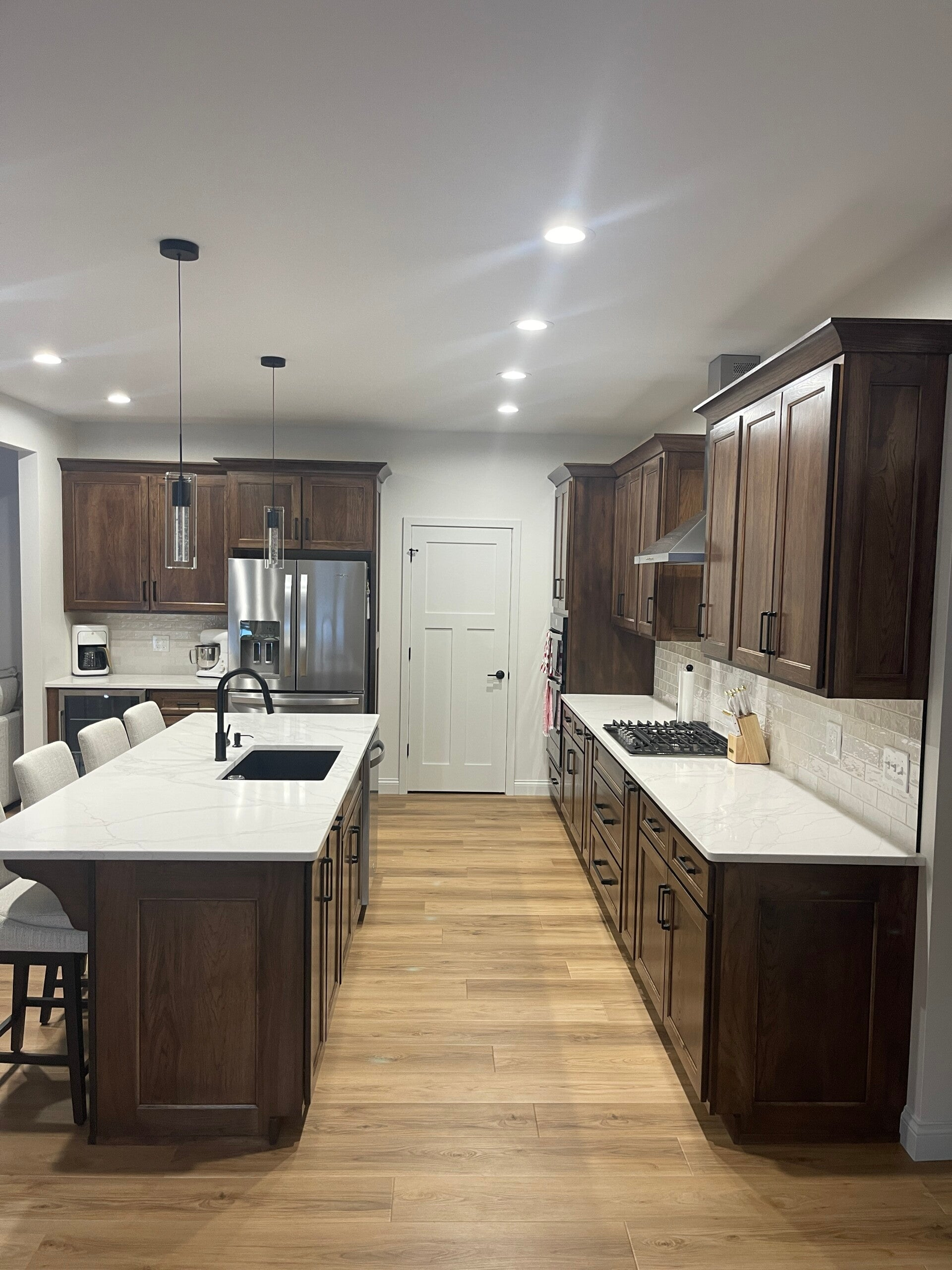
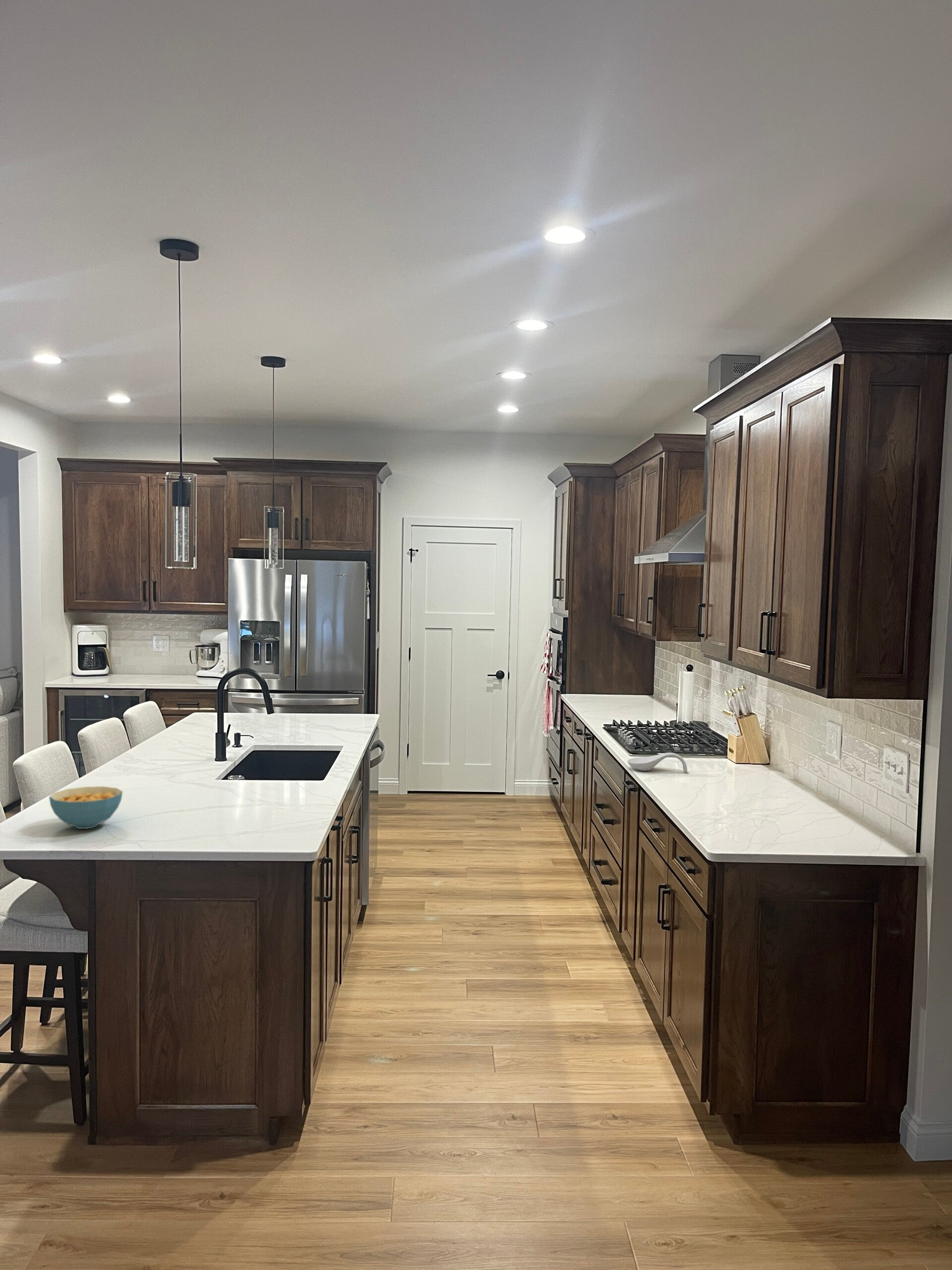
+ spoon rest (657, 761)
+ cereal bowl (86, 810)
